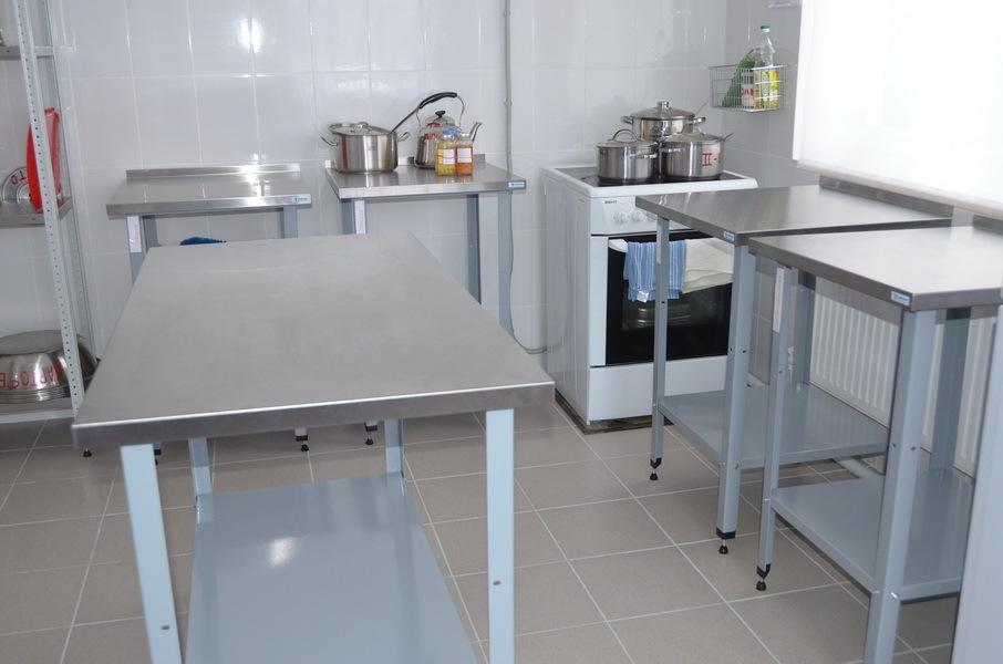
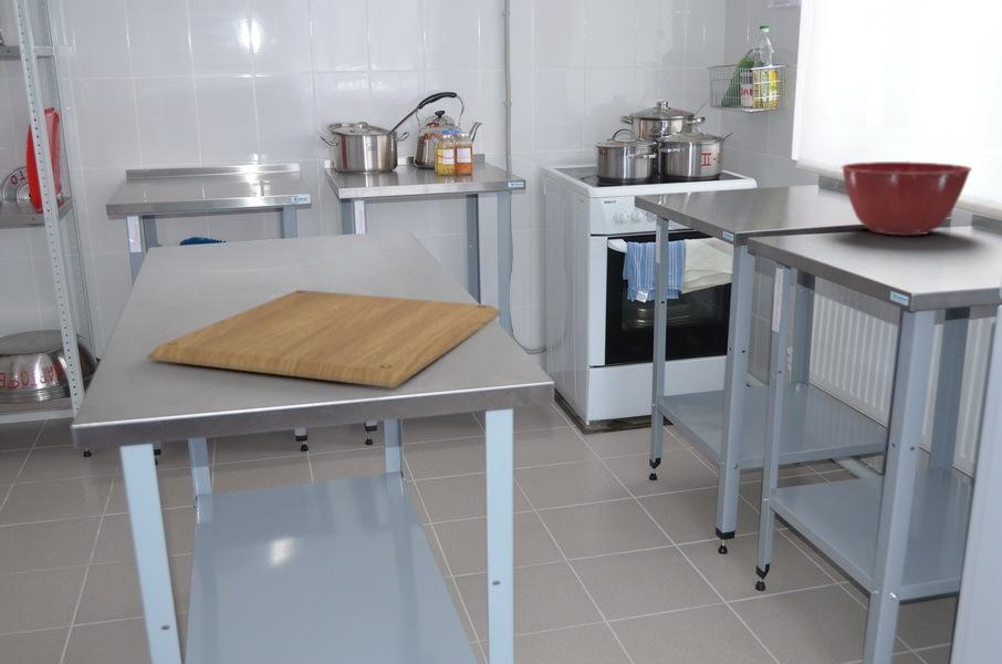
+ mixing bowl (901, 198)
+ chopping board (337, 329)
